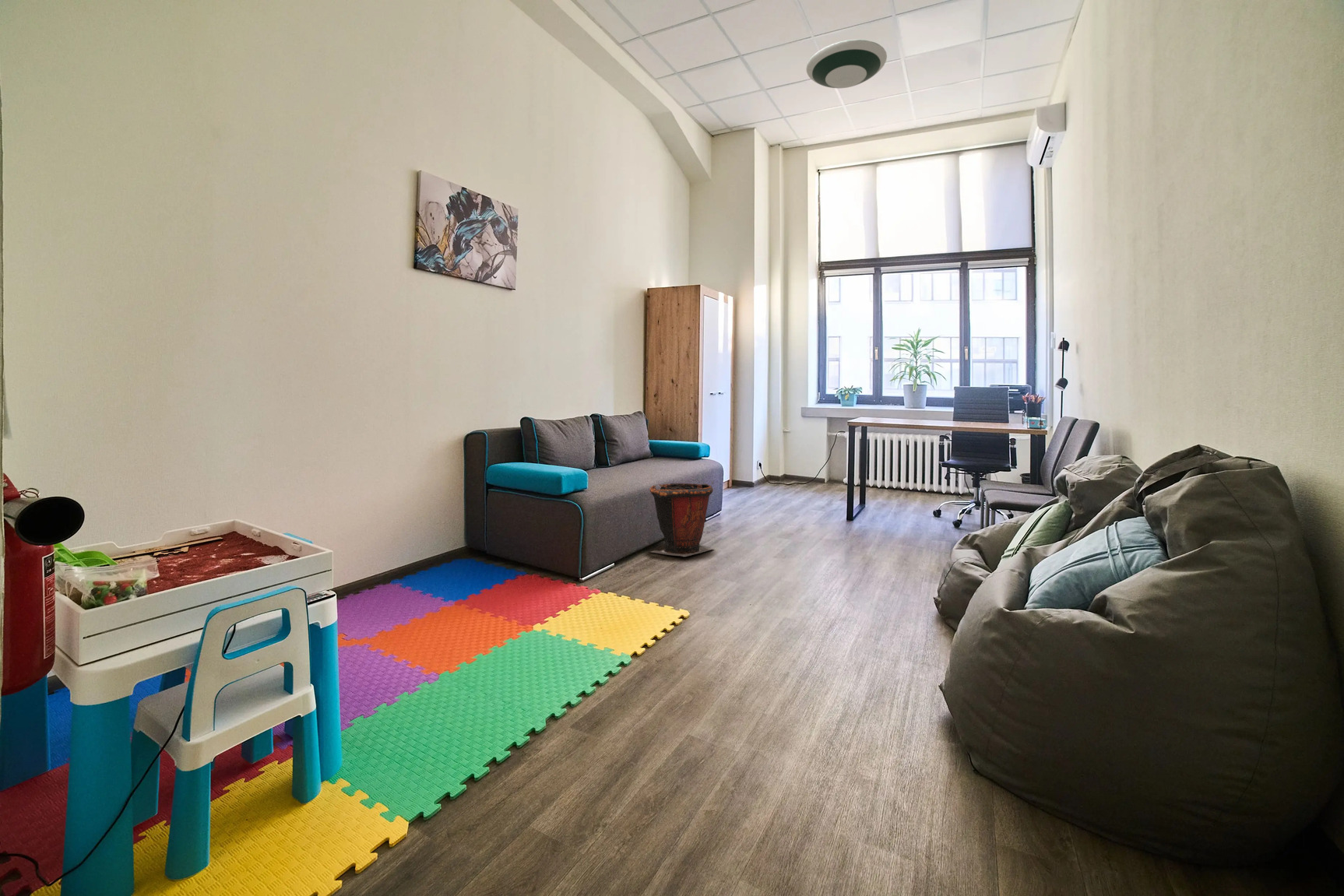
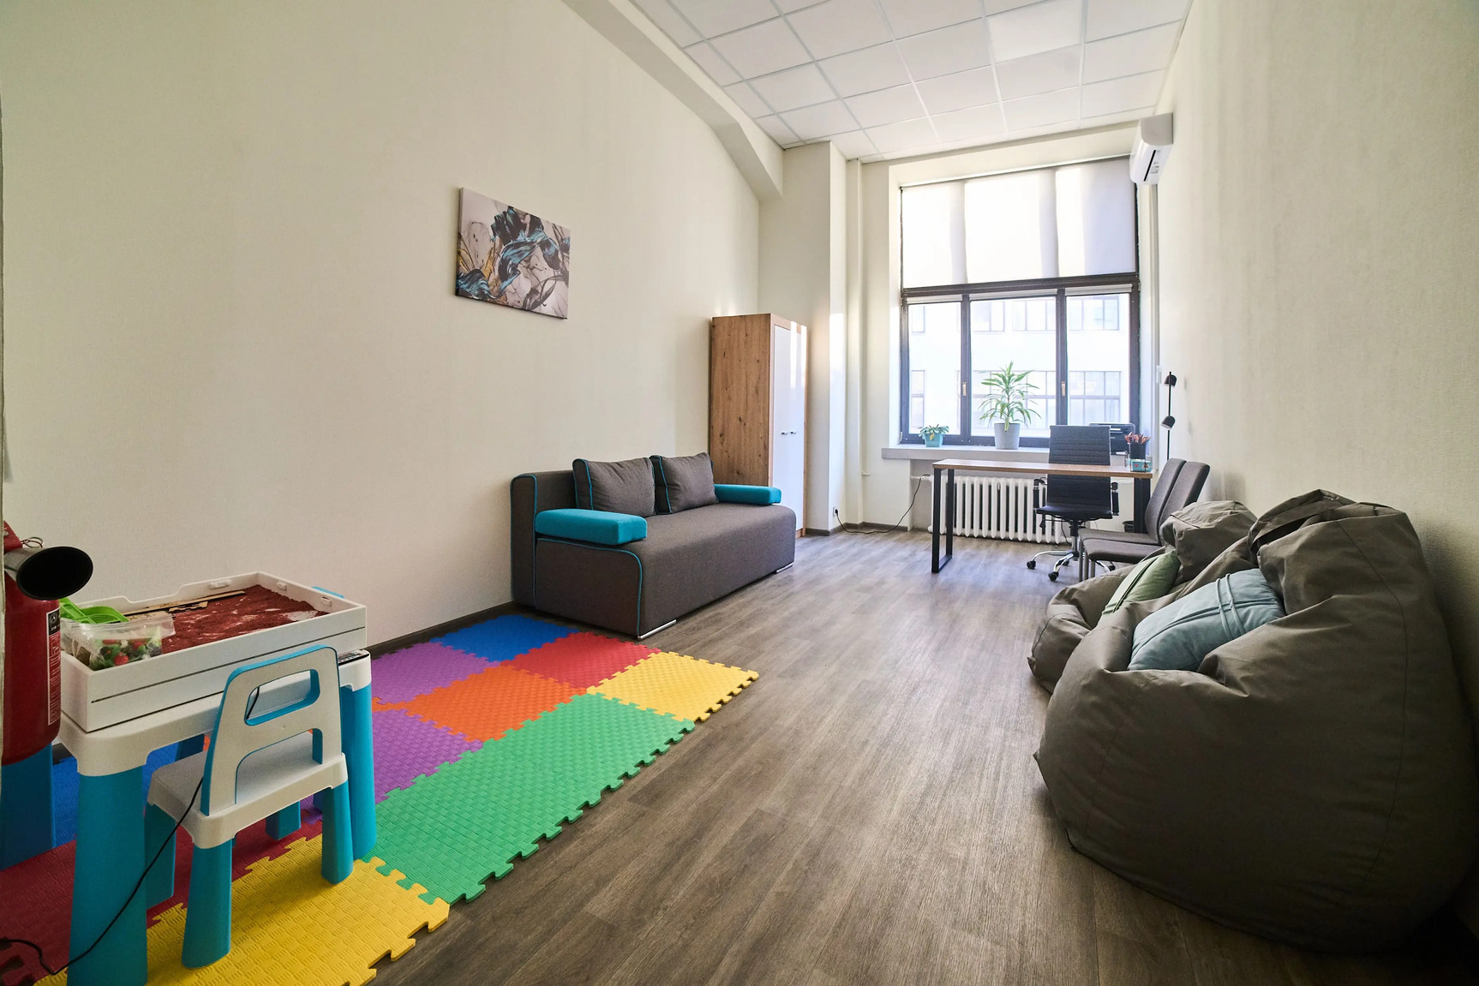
- waste bin (683, 515)
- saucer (846, 73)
